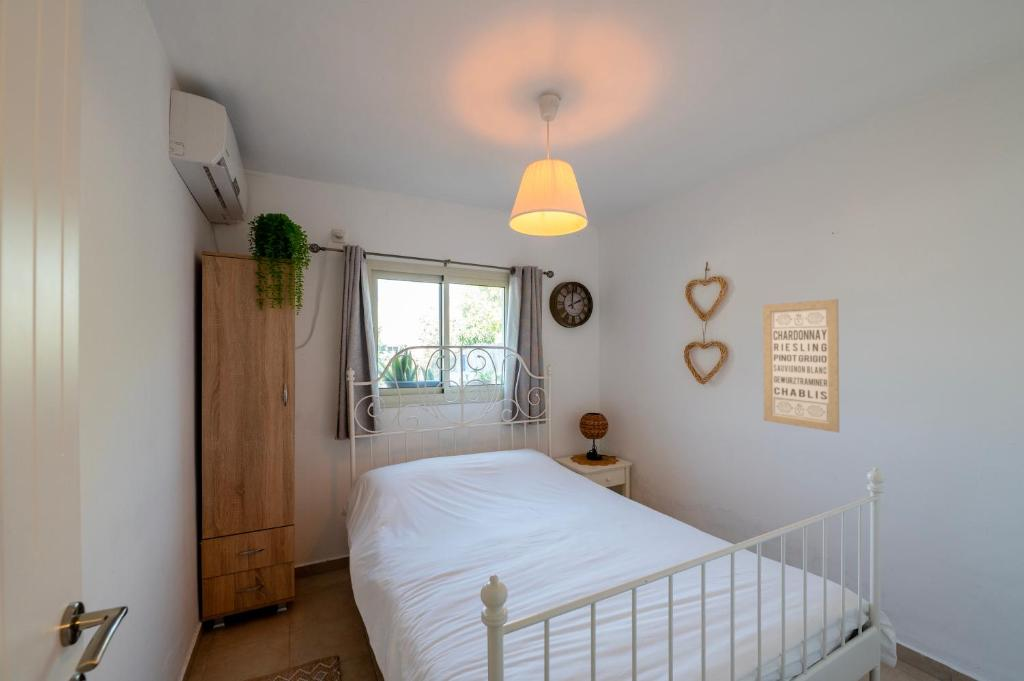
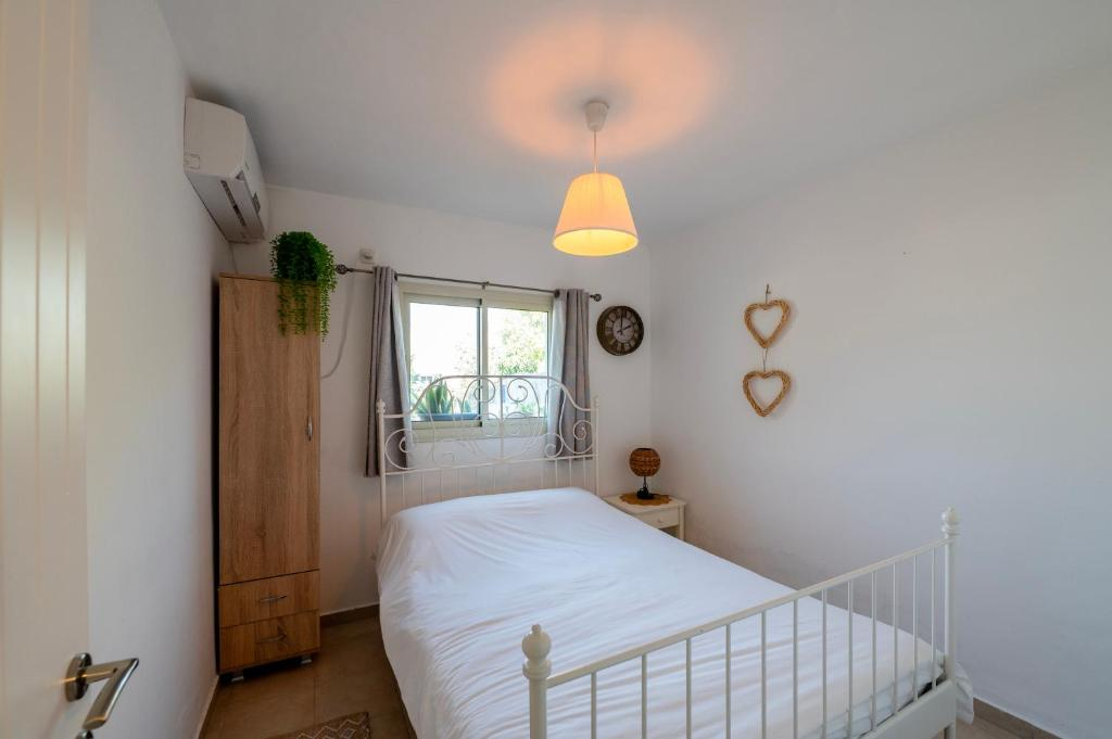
- wall art (798, 364)
